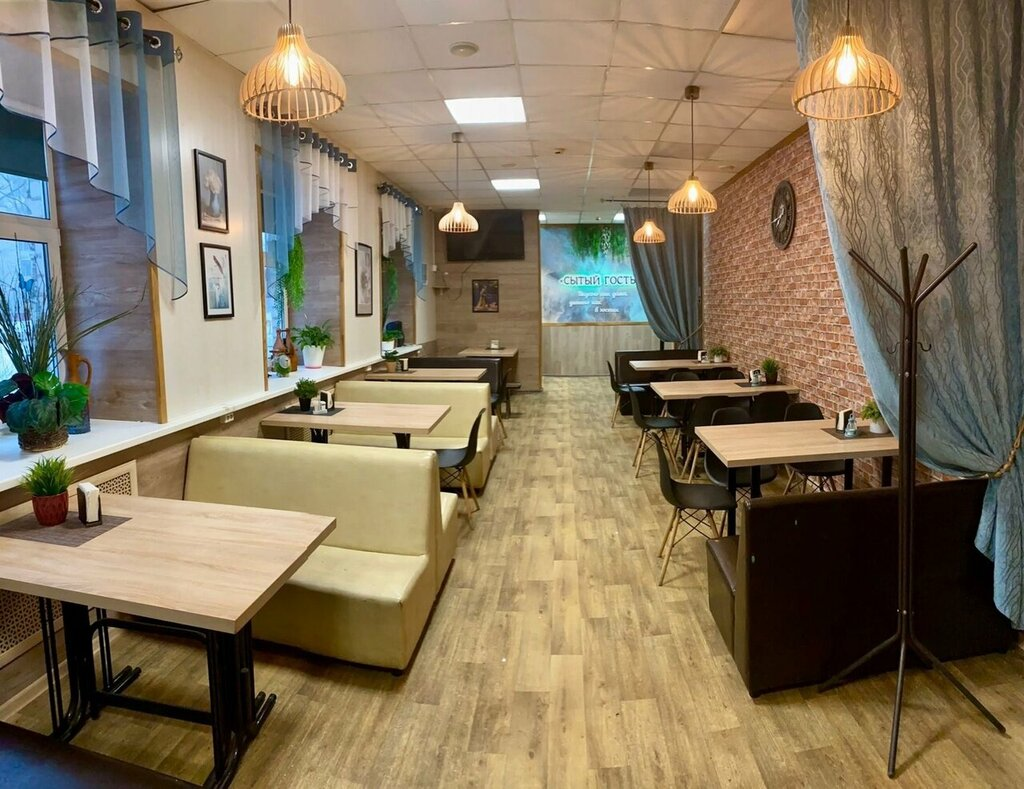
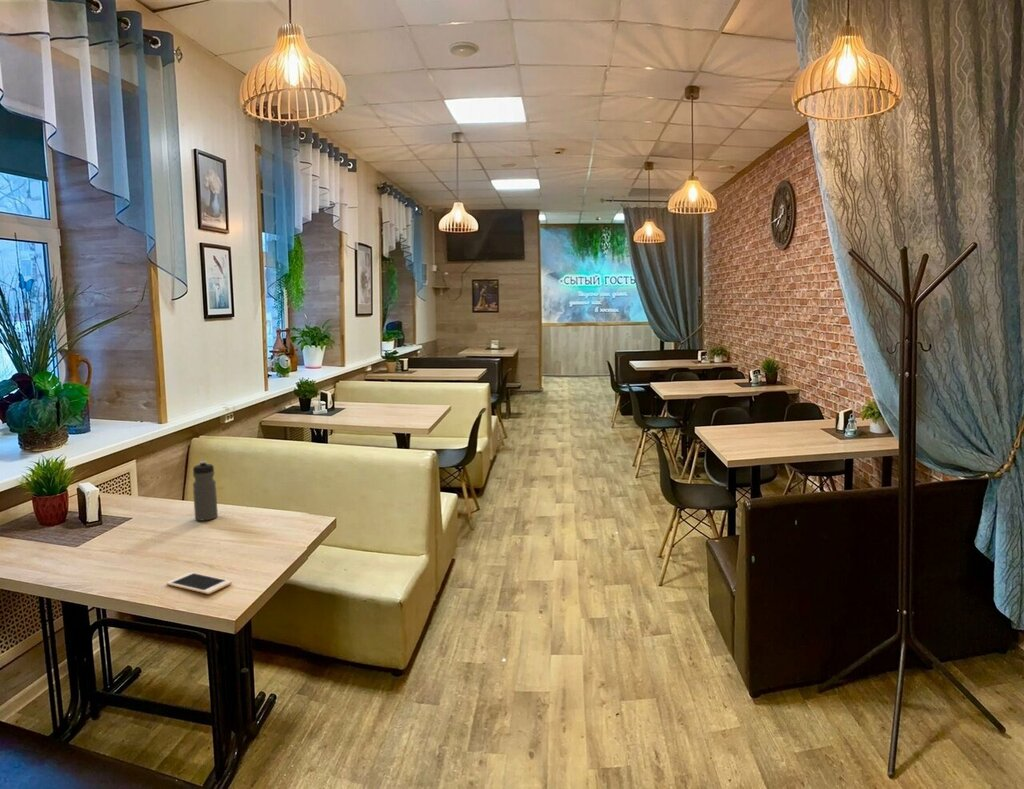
+ water bottle (204, 489)
+ cell phone (199, 582)
